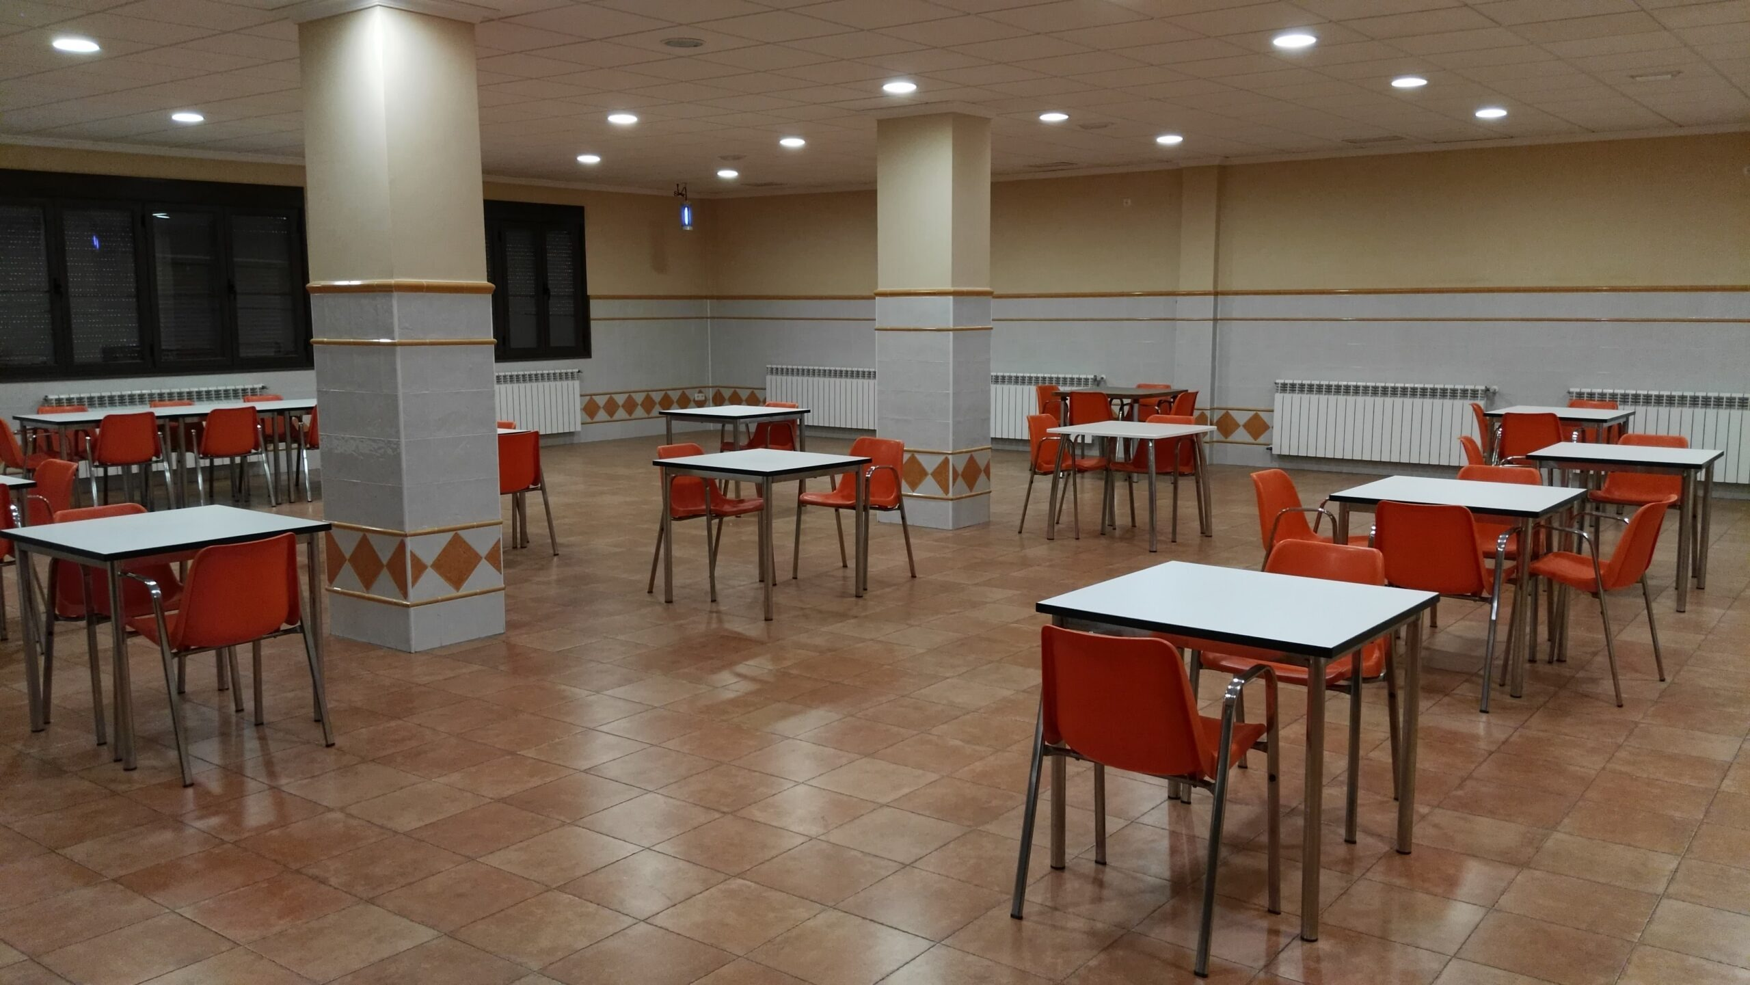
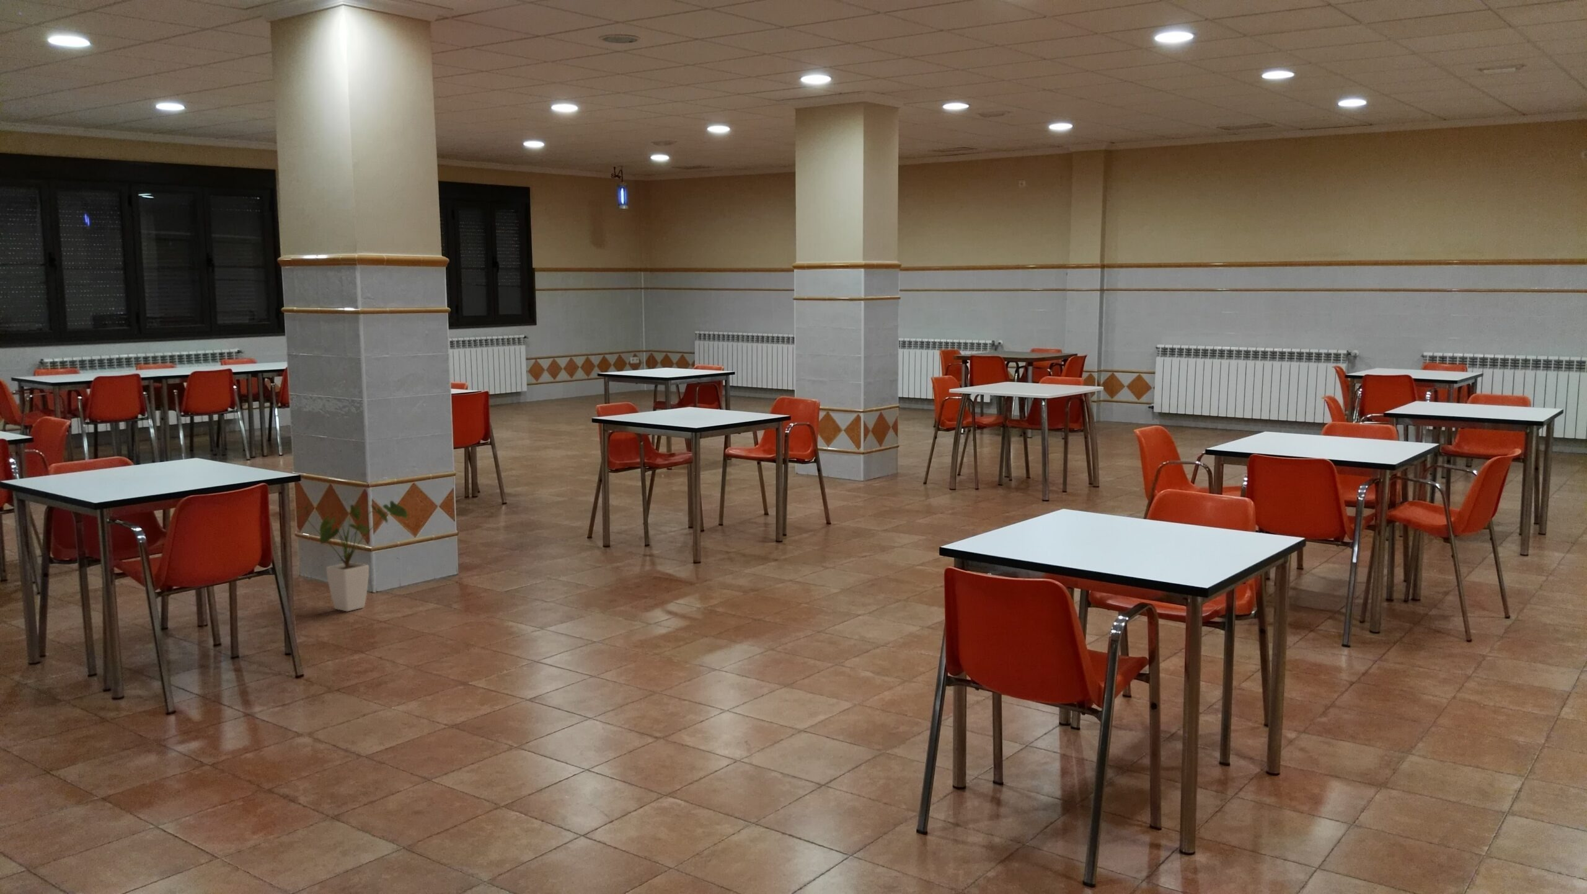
+ house plant (352, 555)
